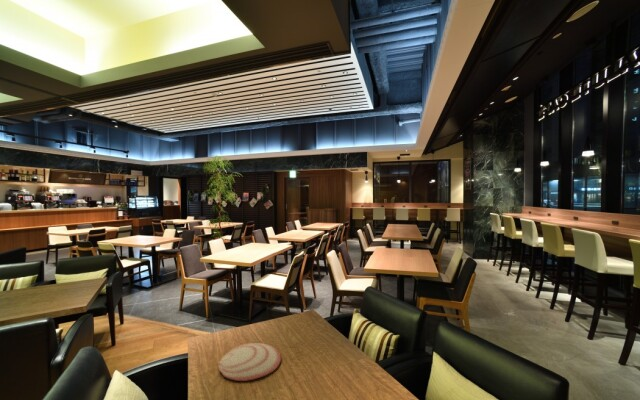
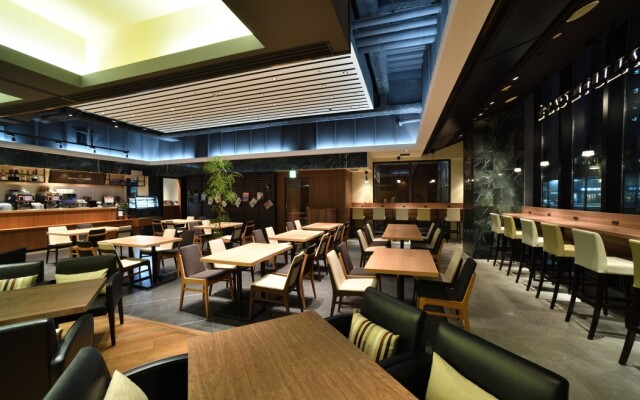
- plate (250, 357)
